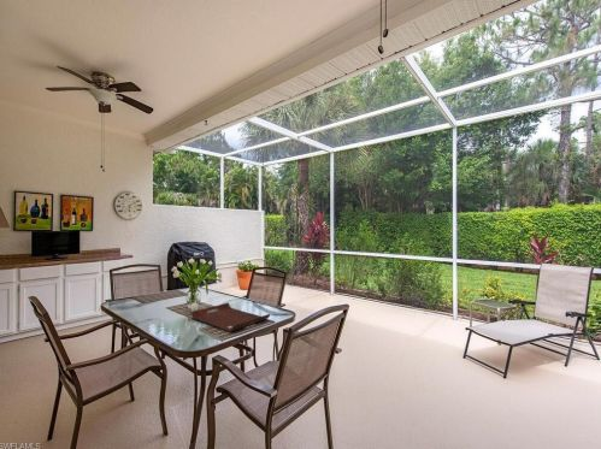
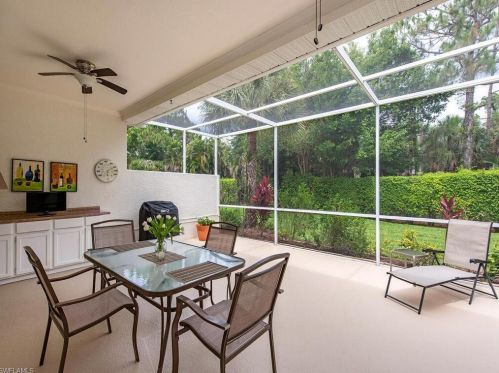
- serving tray (230, 315)
